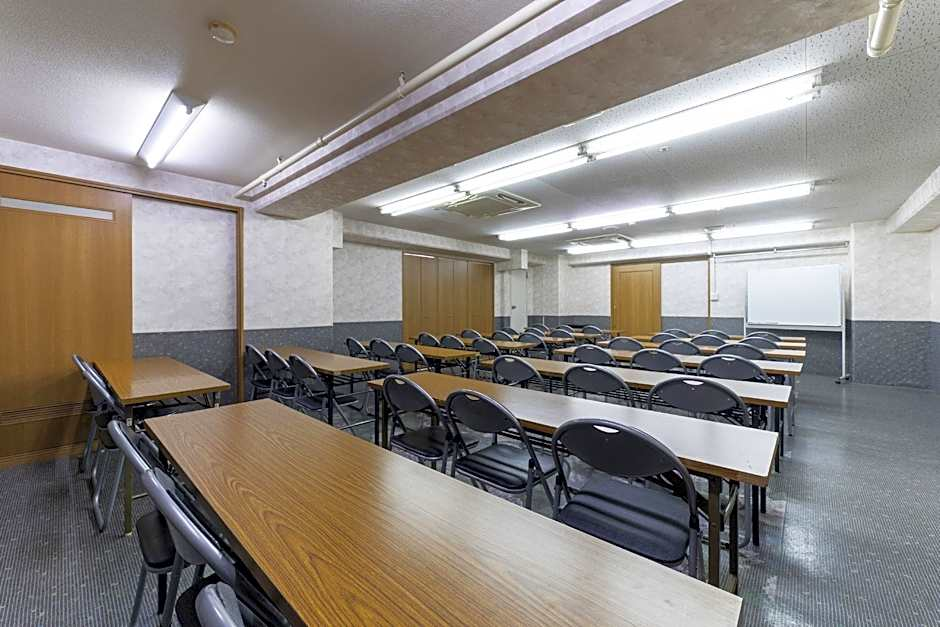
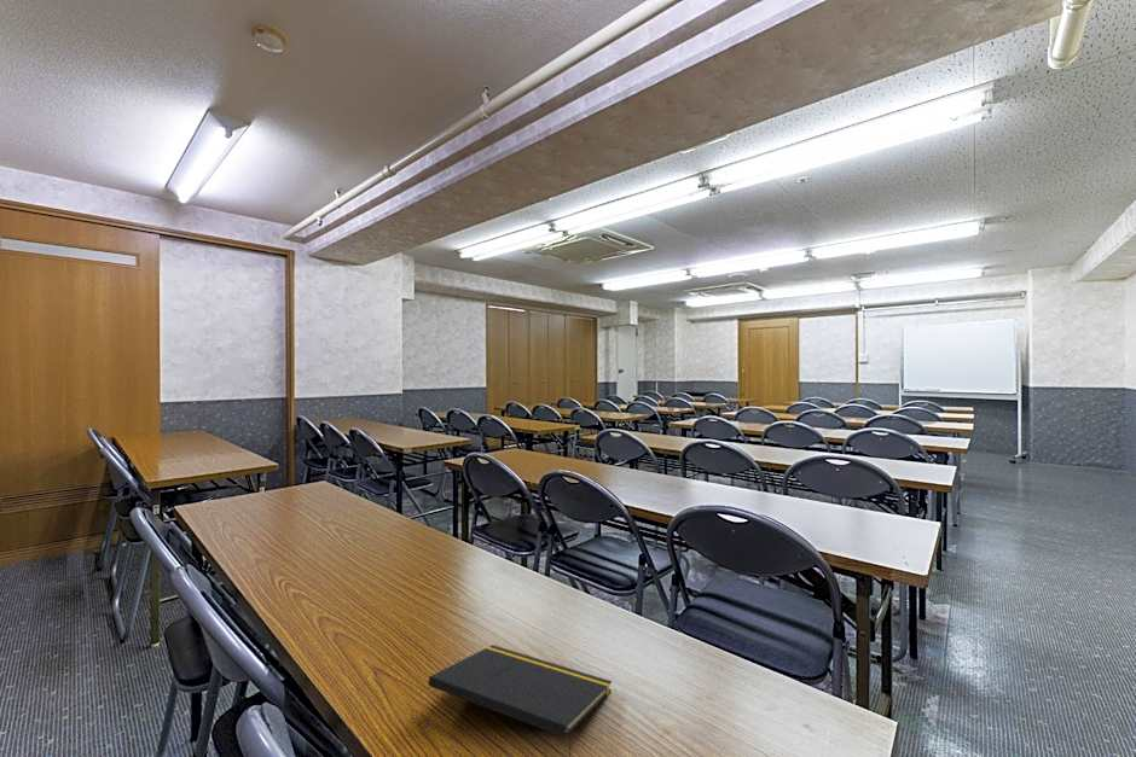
+ notepad (522, 683)
